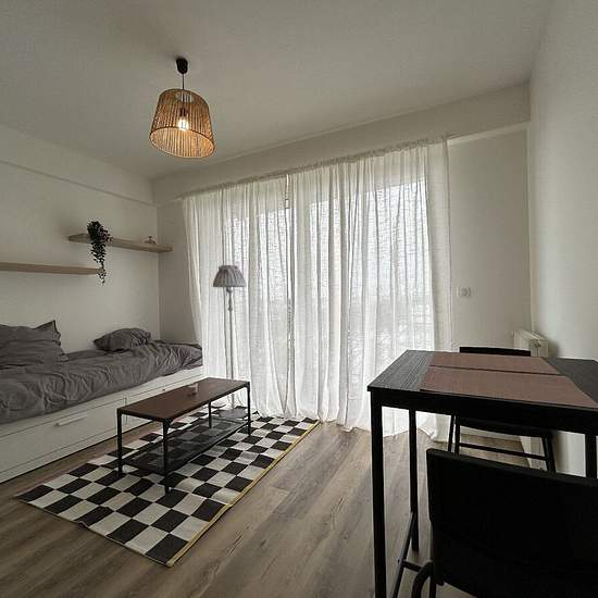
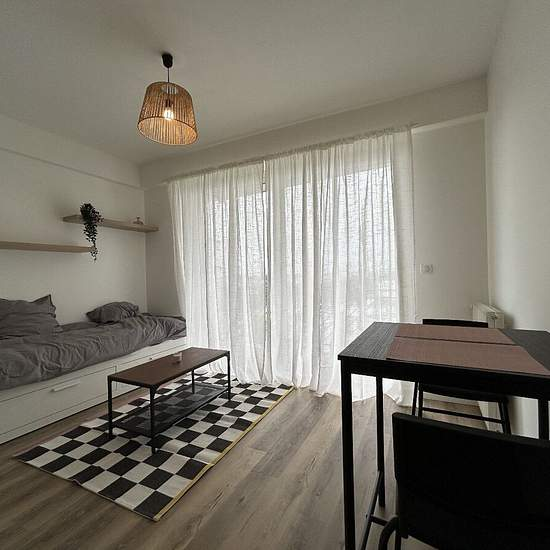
- floor lamp (231, 339)
